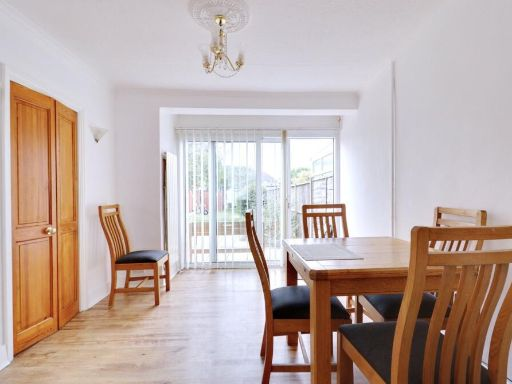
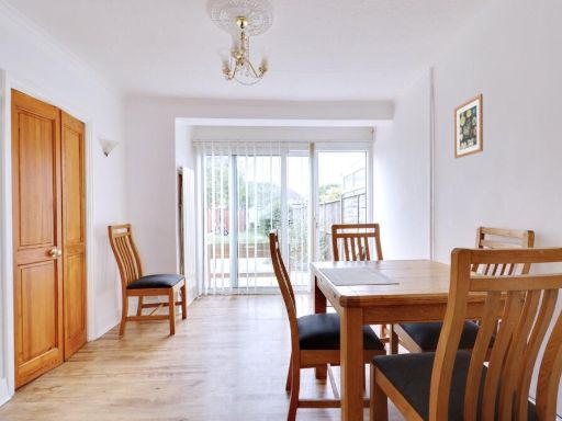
+ wall art (467, 128)
